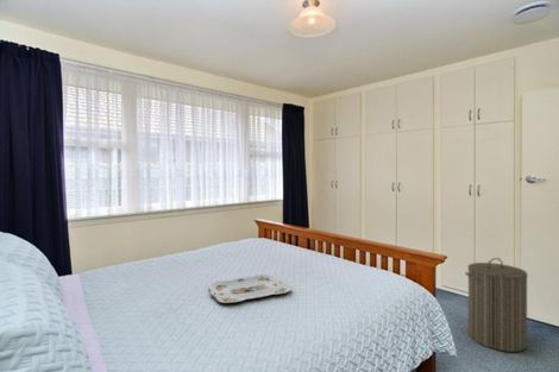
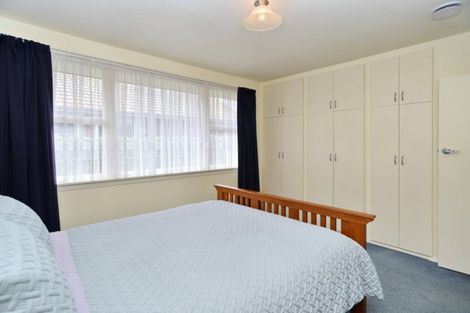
- serving tray (249, 288)
- laundry hamper (496, 298)
